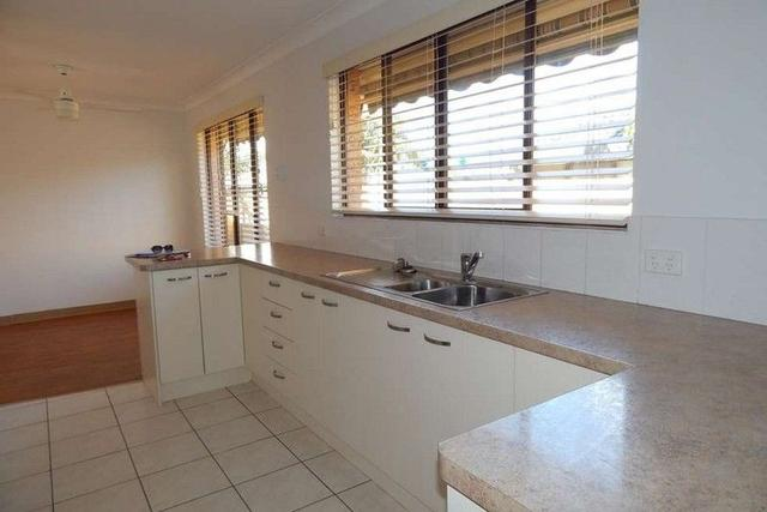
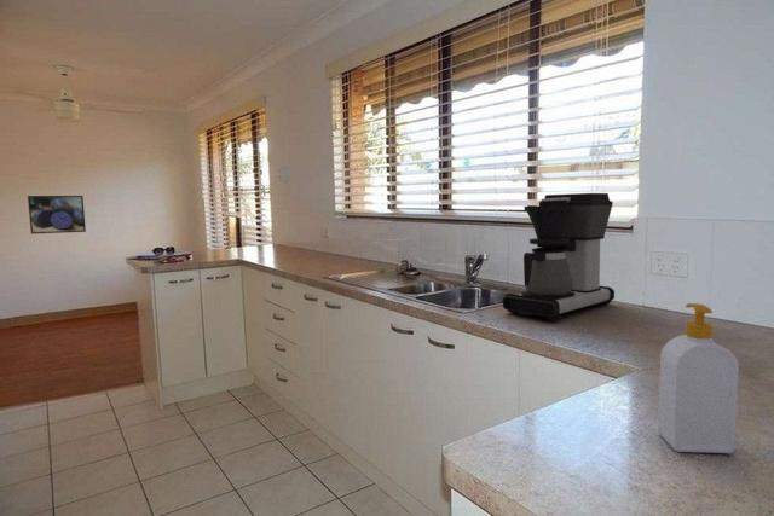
+ coffee maker (559, 251)
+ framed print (57, 214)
+ soap bottle (695, 375)
